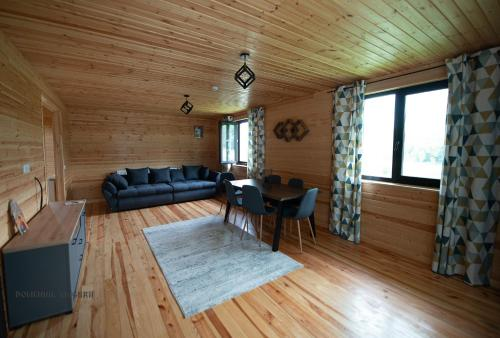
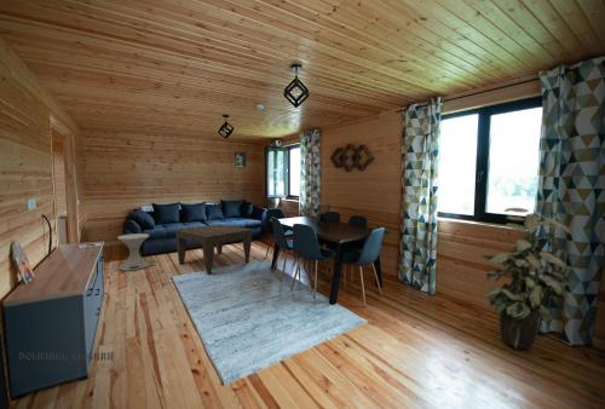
+ coffee table (213, 246)
+ side table (134, 250)
+ indoor plant (520, 276)
